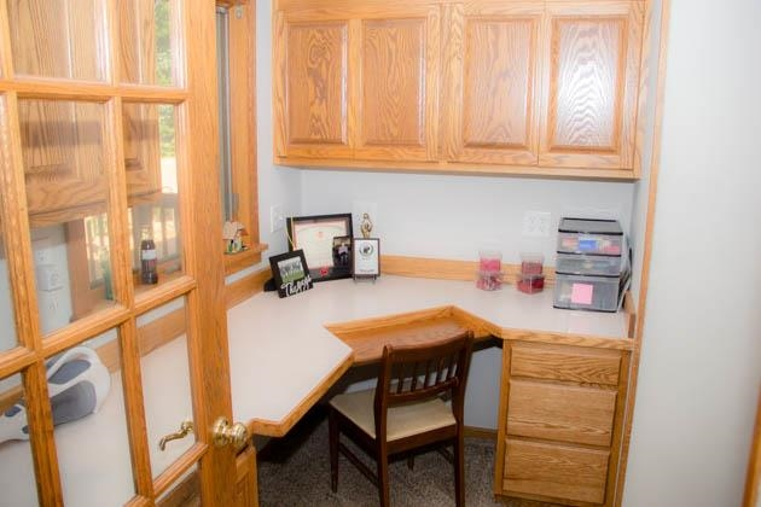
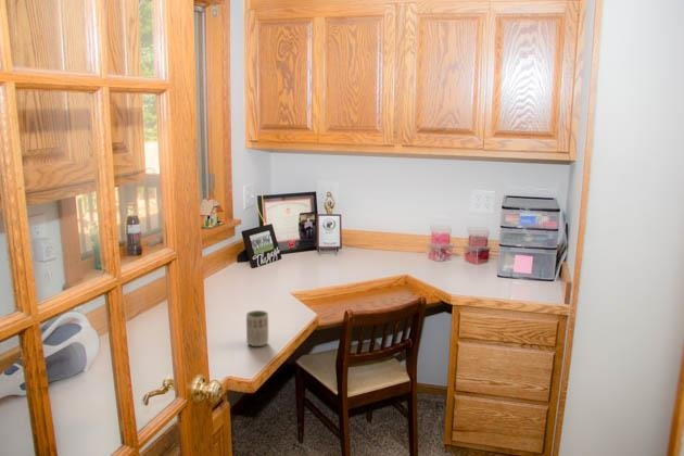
+ cup (257, 328)
